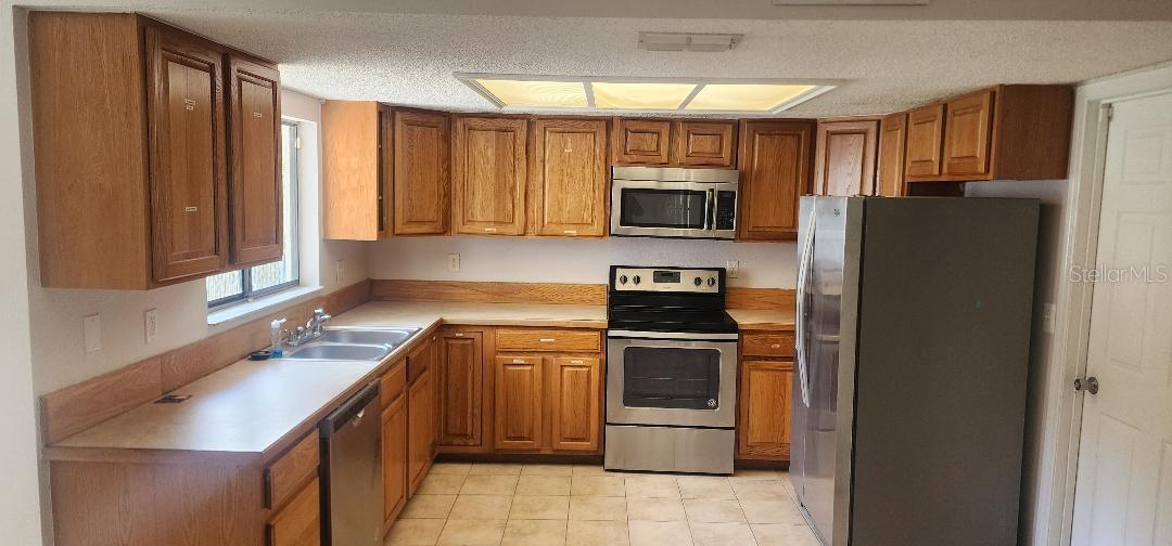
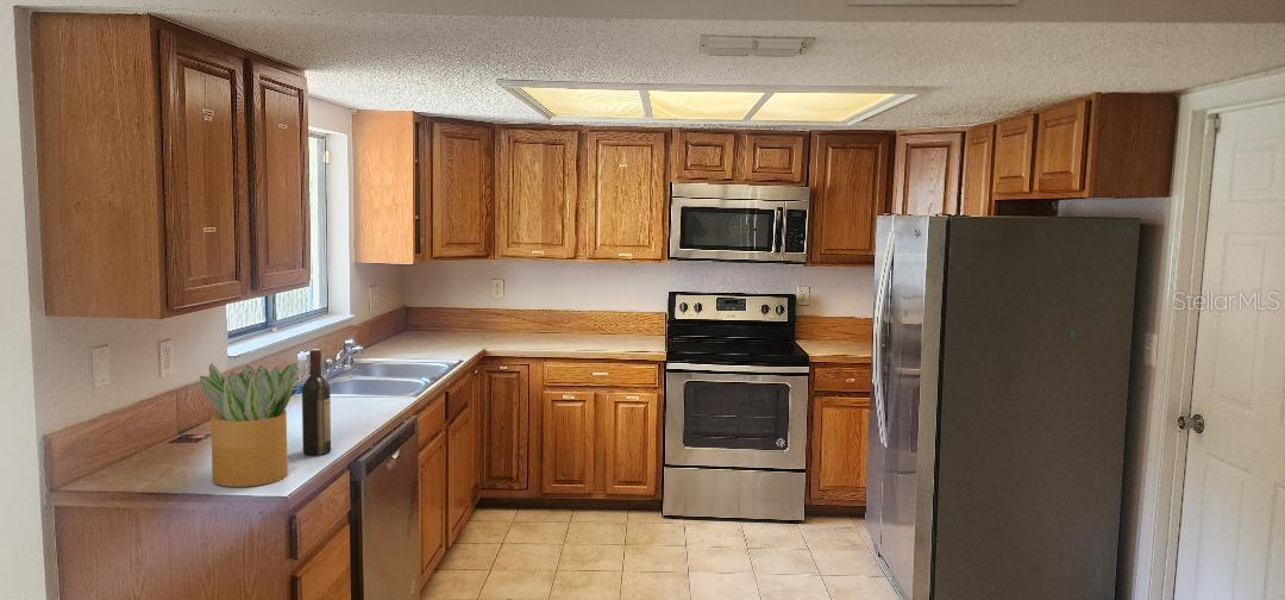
+ wine bottle (315, 400)
+ potted plant (253, 420)
